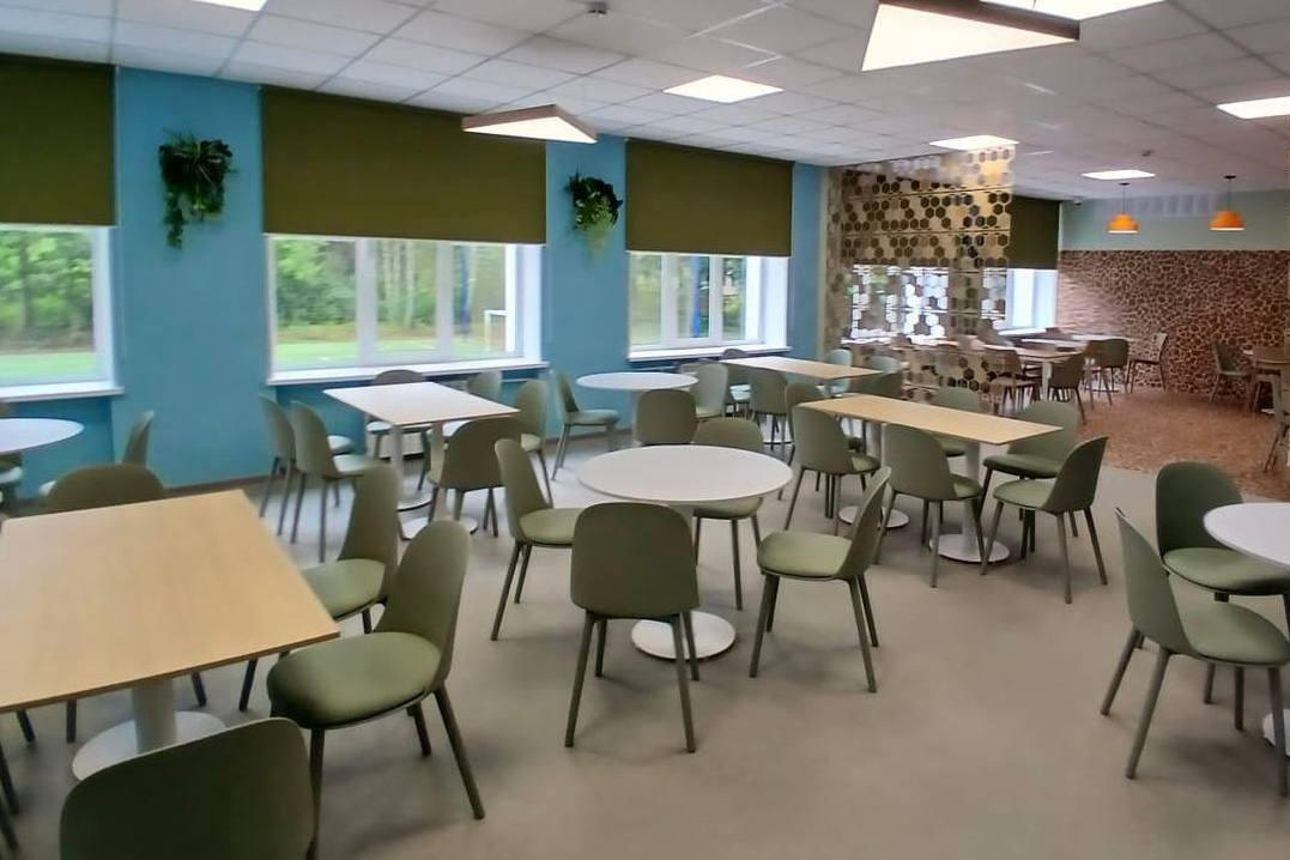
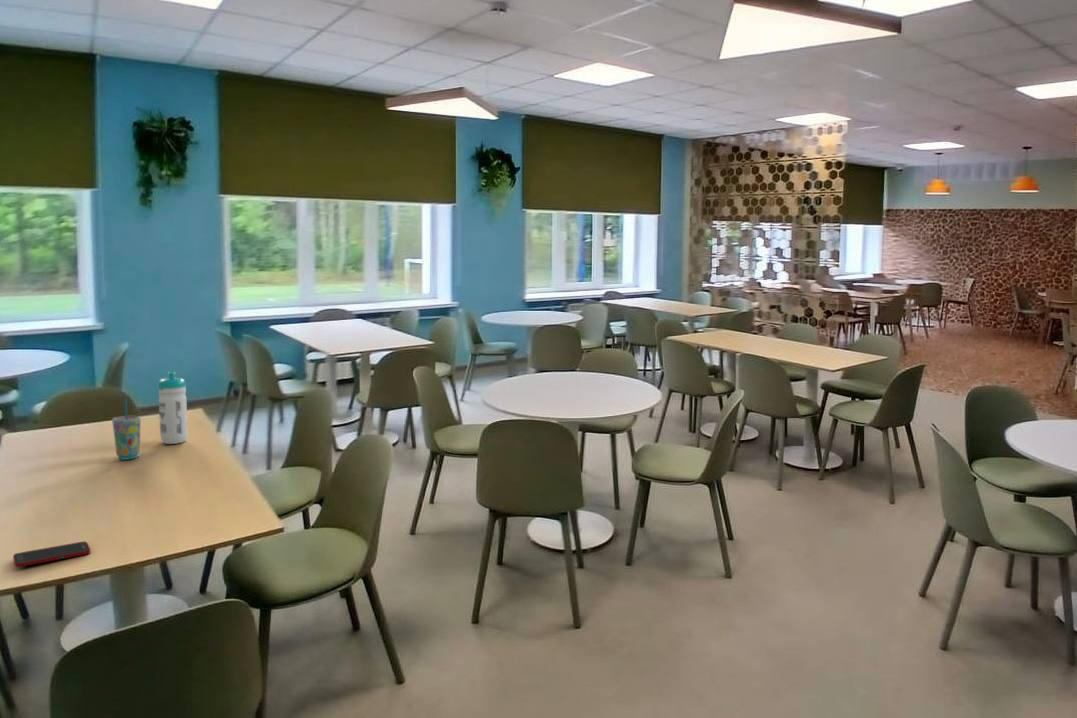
+ cup (126, 428)
+ cell phone (52, 554)
+ water bottle (172, 407)
